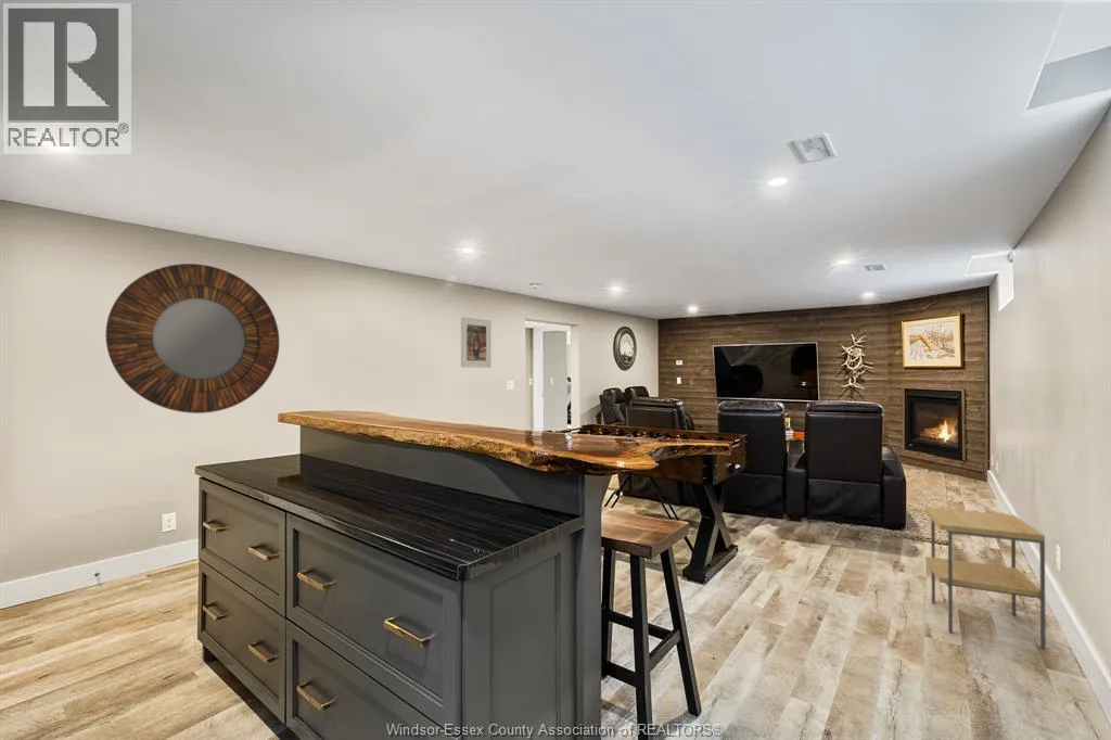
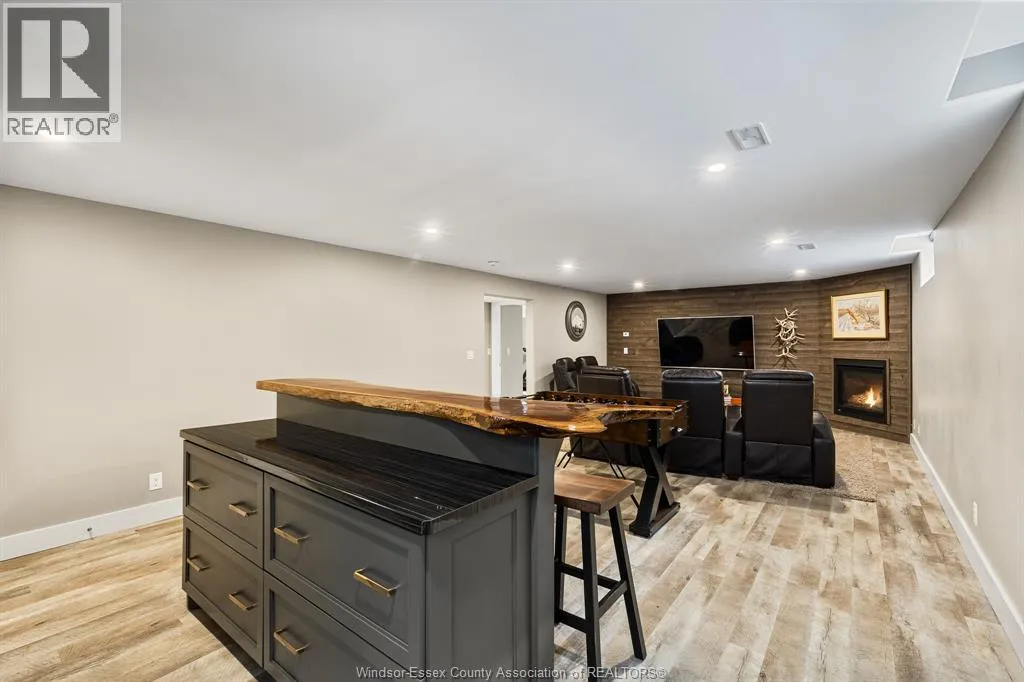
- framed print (476, 343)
- side table (979, 571)
- home mirror (202, 339)
